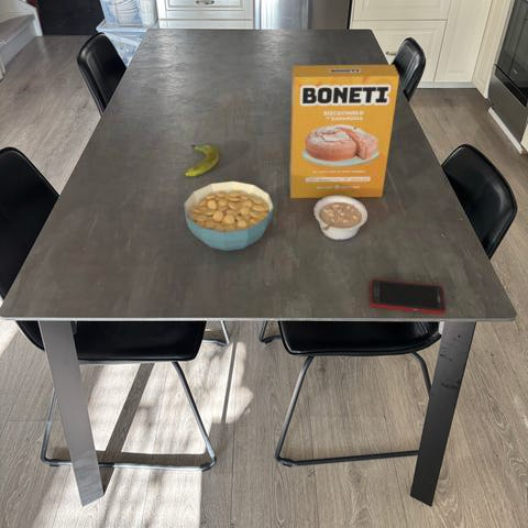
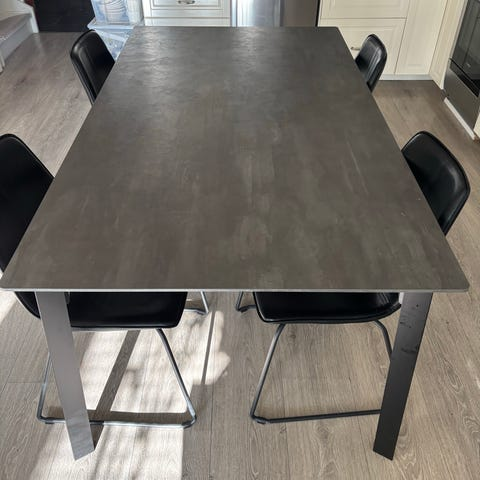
- banana (204, 160)
- legume (340, 220)
- cereal bowl (229, 222)
- cereal box (339, 134)
- cell phone (407, 296)
